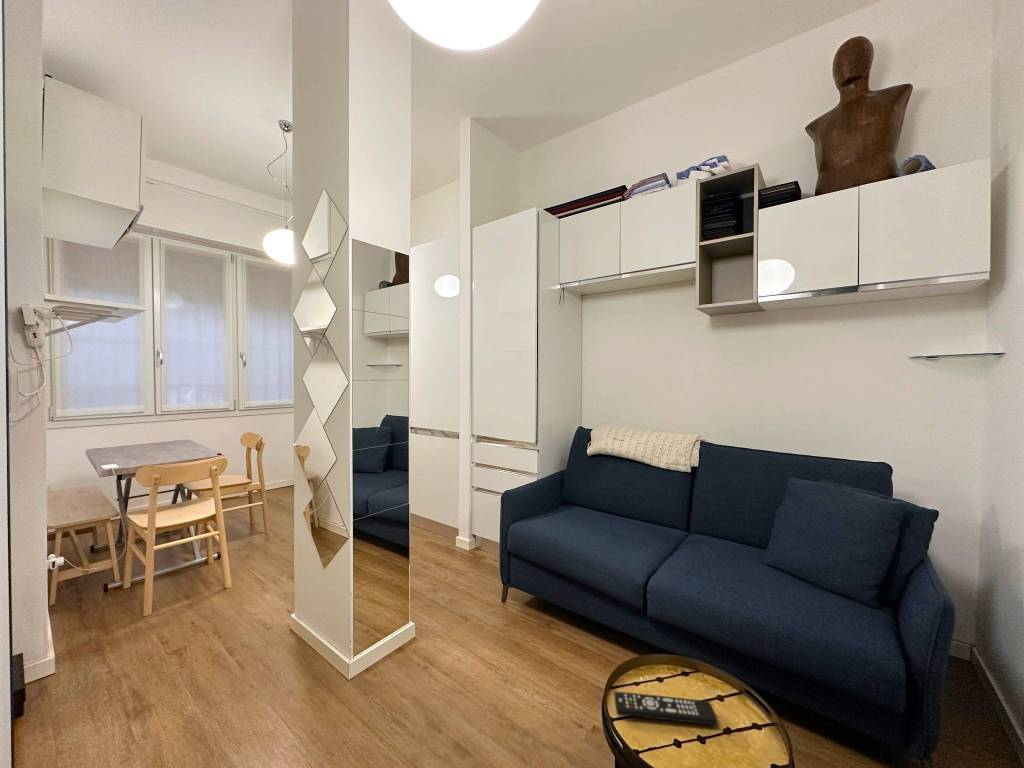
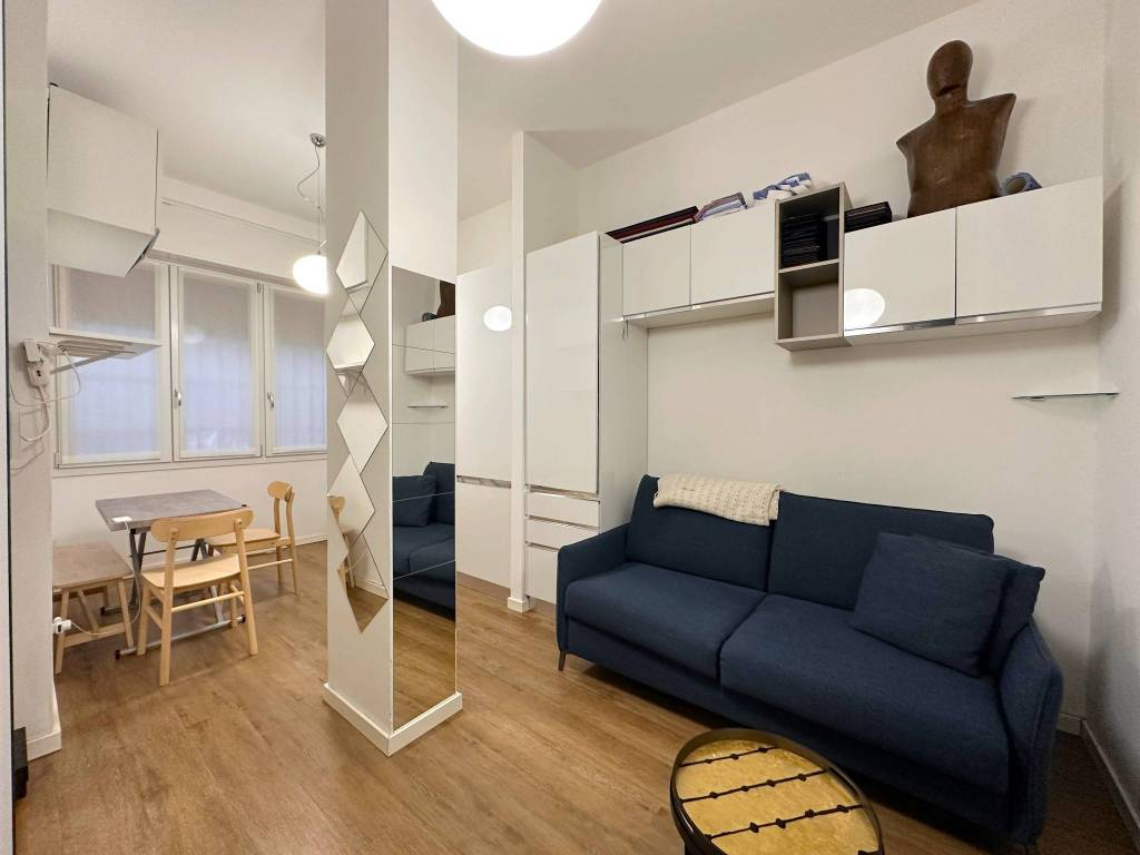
- remote control (663, 708)
